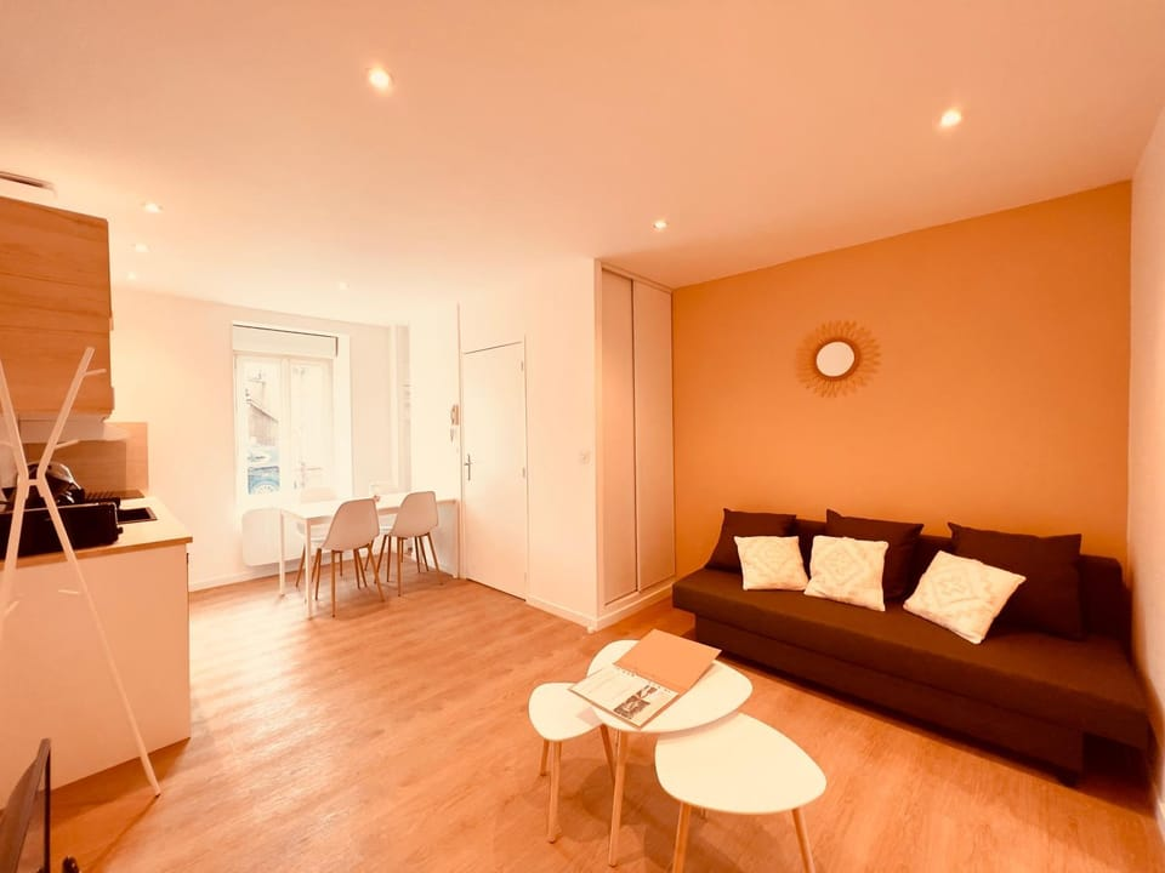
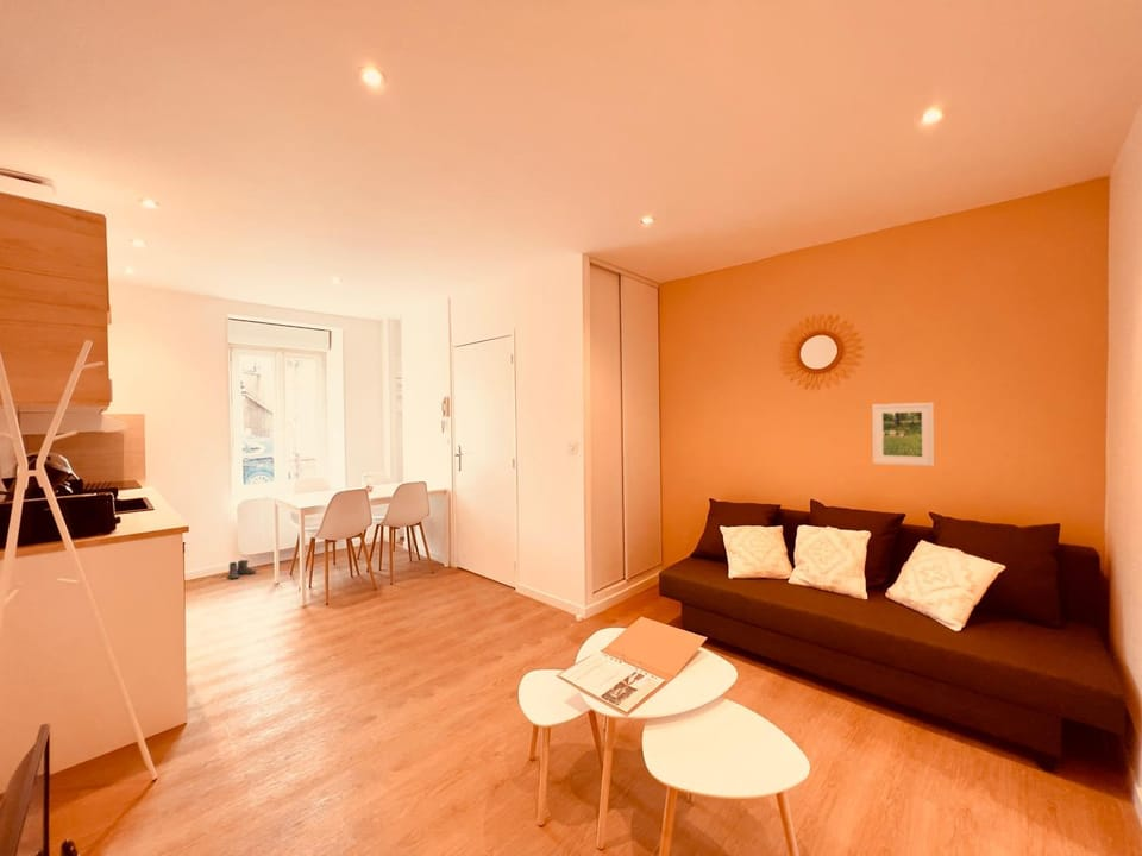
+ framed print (902, 434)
+ boots (239, 568)
